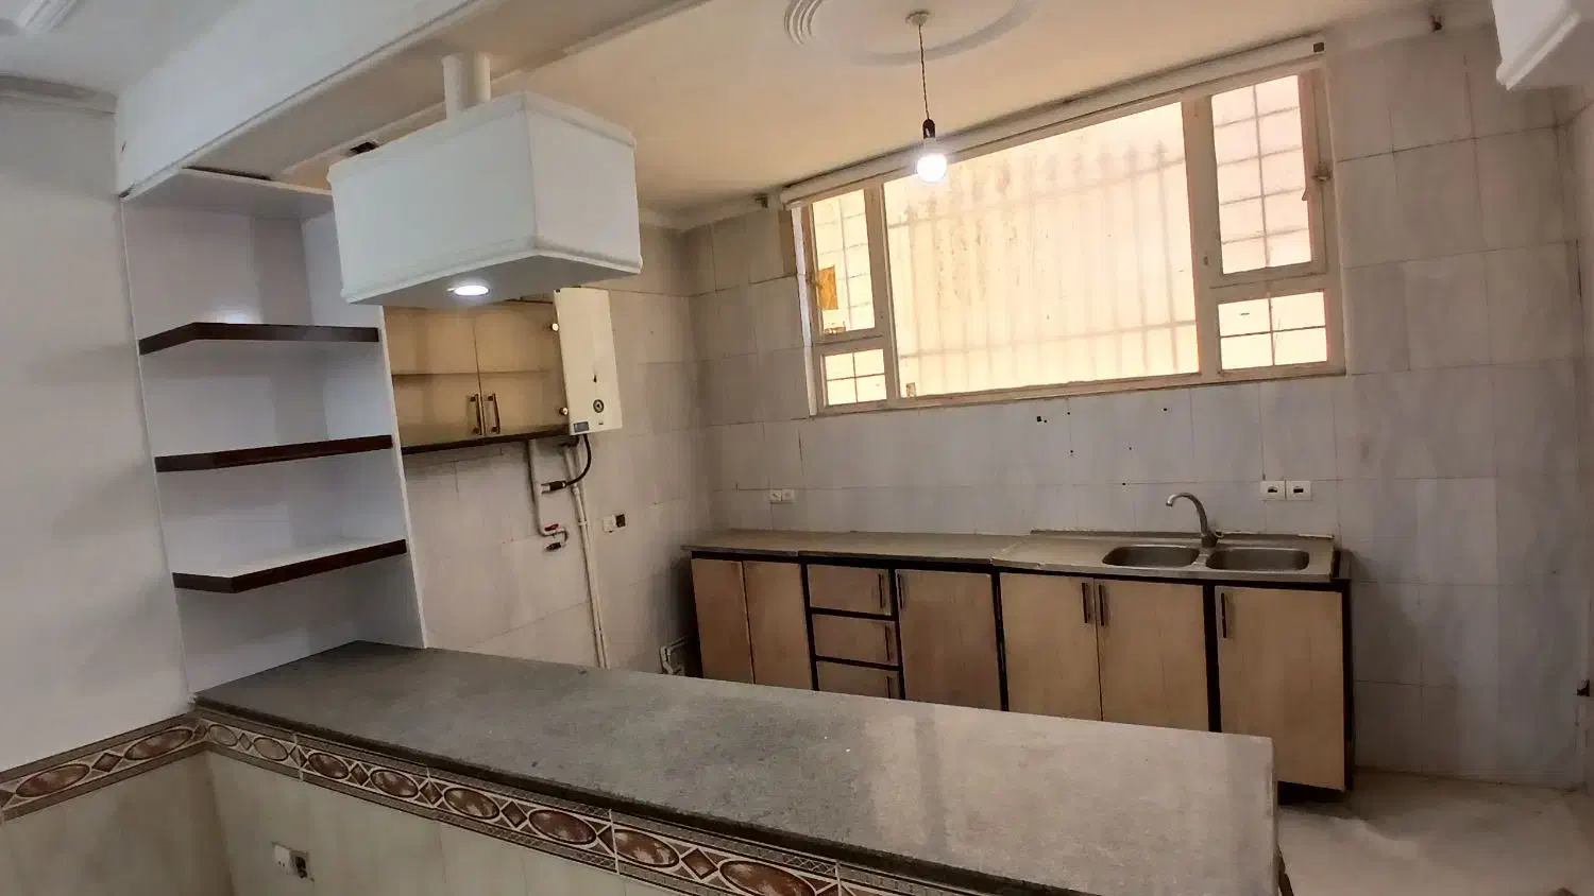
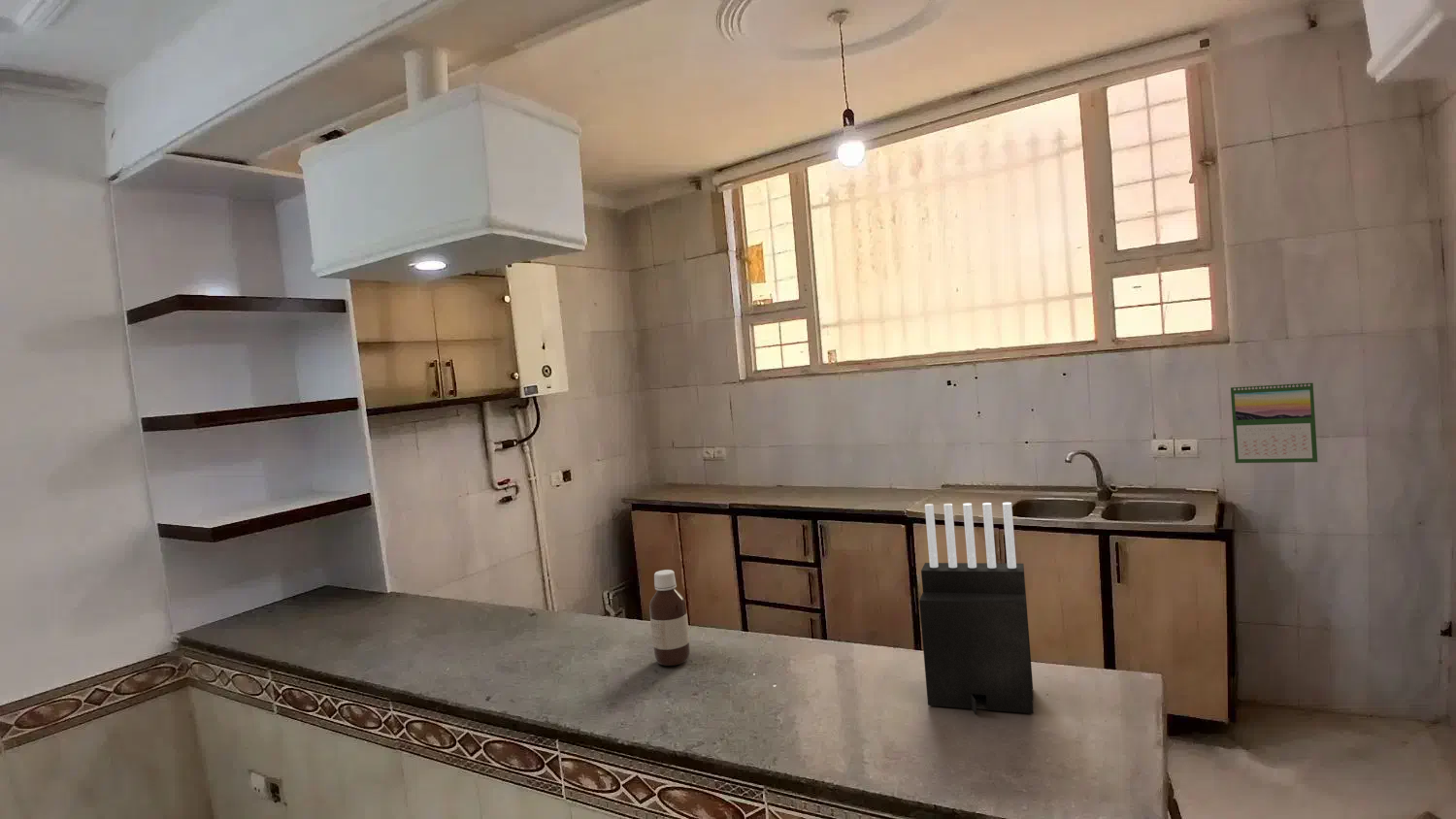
+ knife block (973, 604)
+ bottle (668, 616)
+ calendar (1273, 421)
